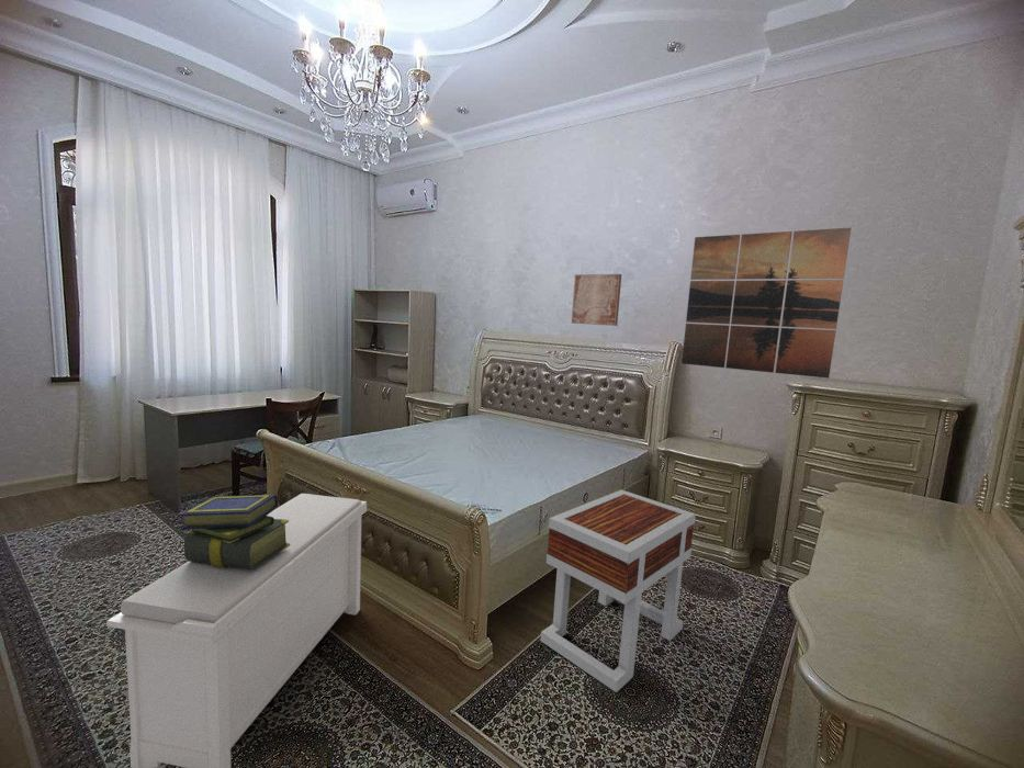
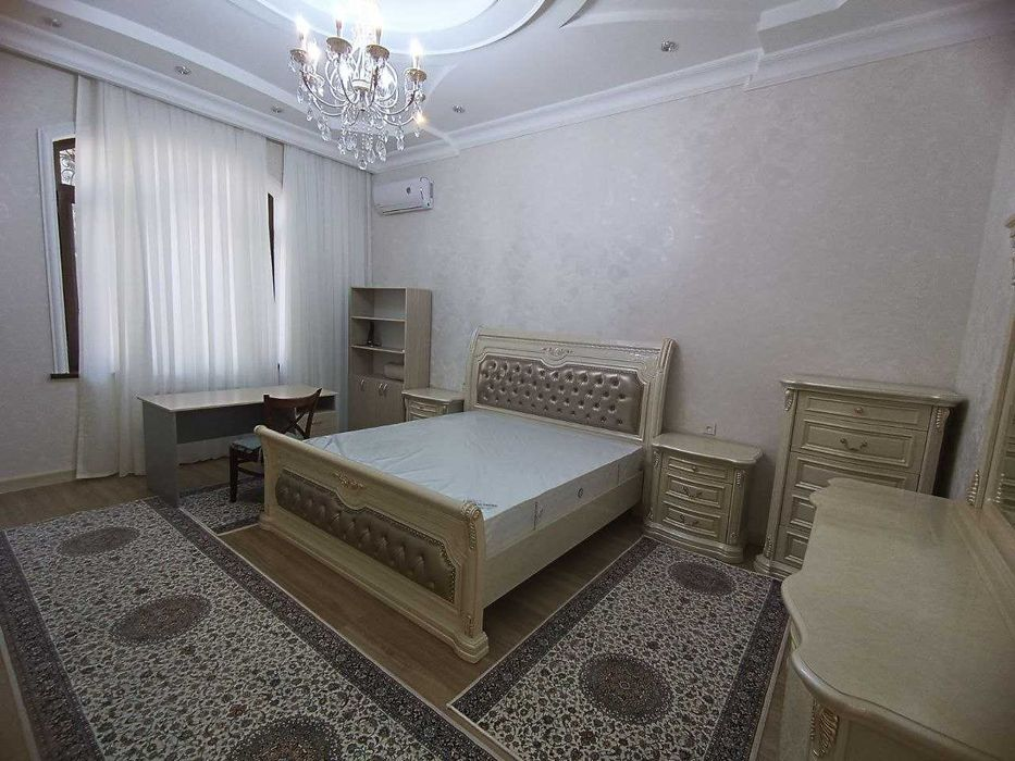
- stack of books (234, 528)
- side table (616, 575)
- bench (269, 607)
- wall art (595, 300)
- wall art (757, 303)
